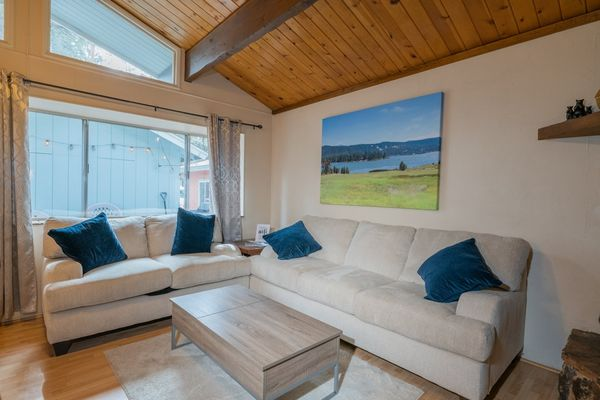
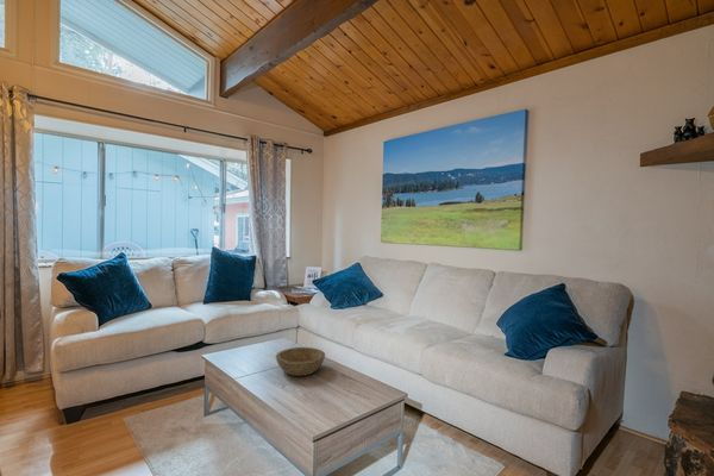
+ bowl (300, 362)
